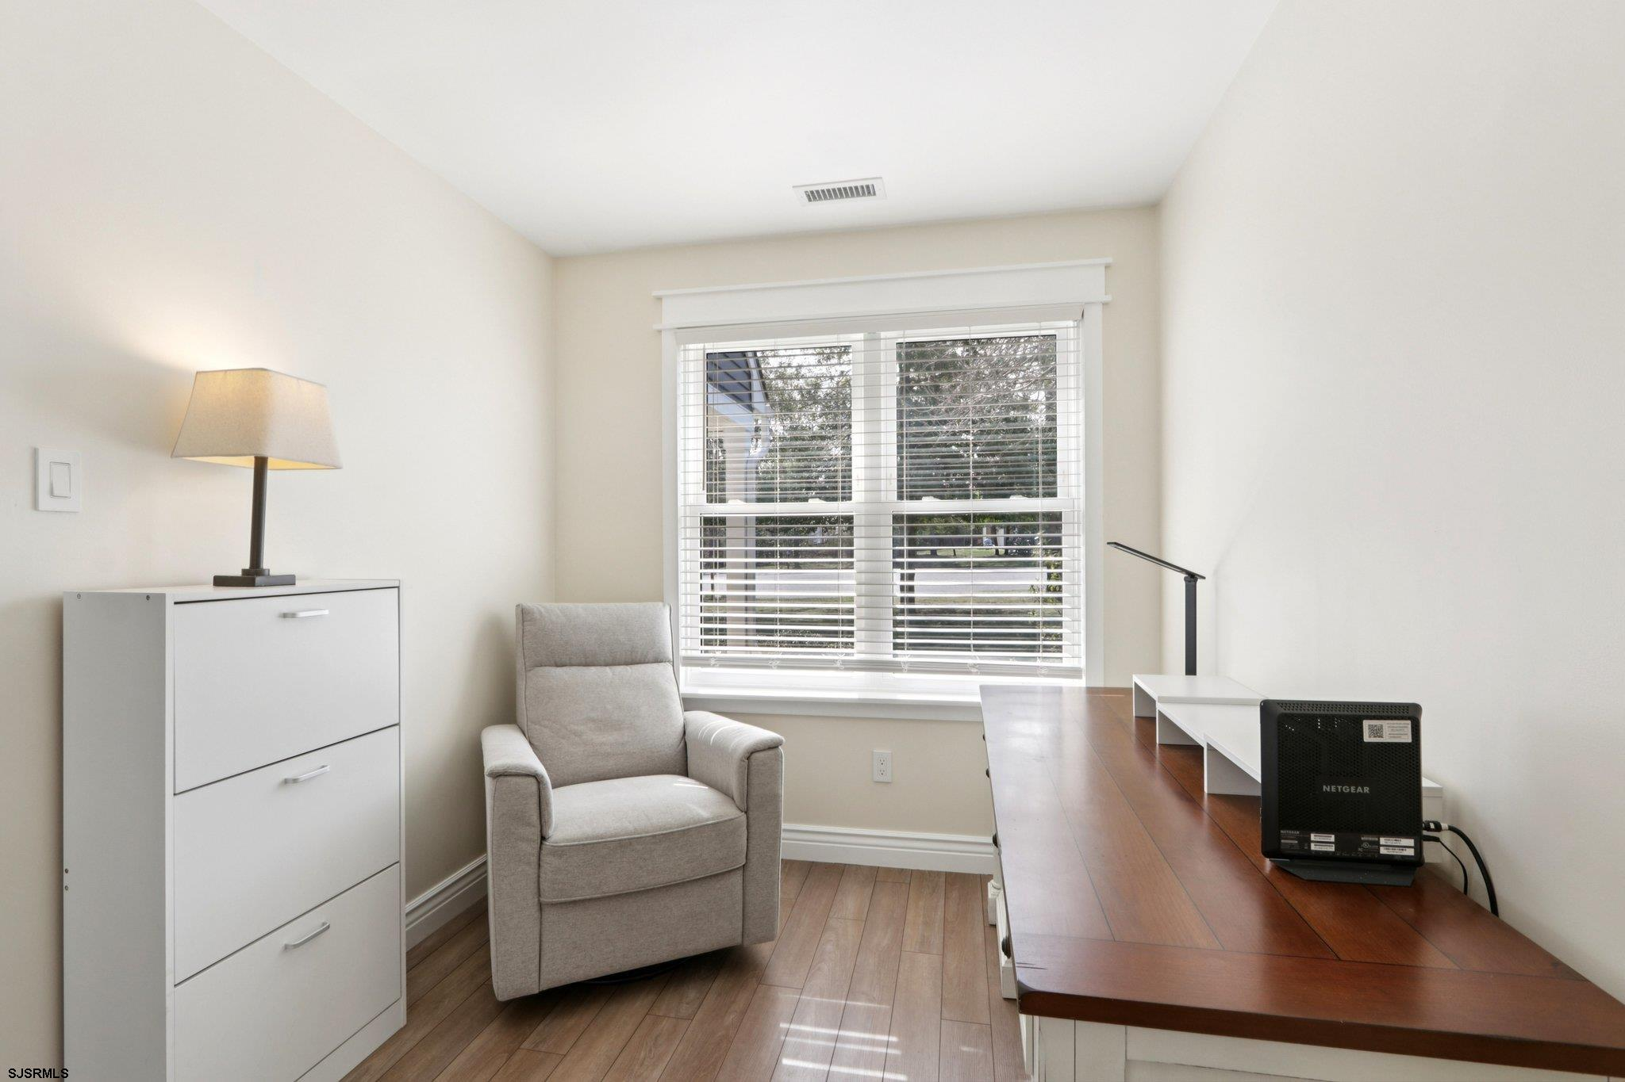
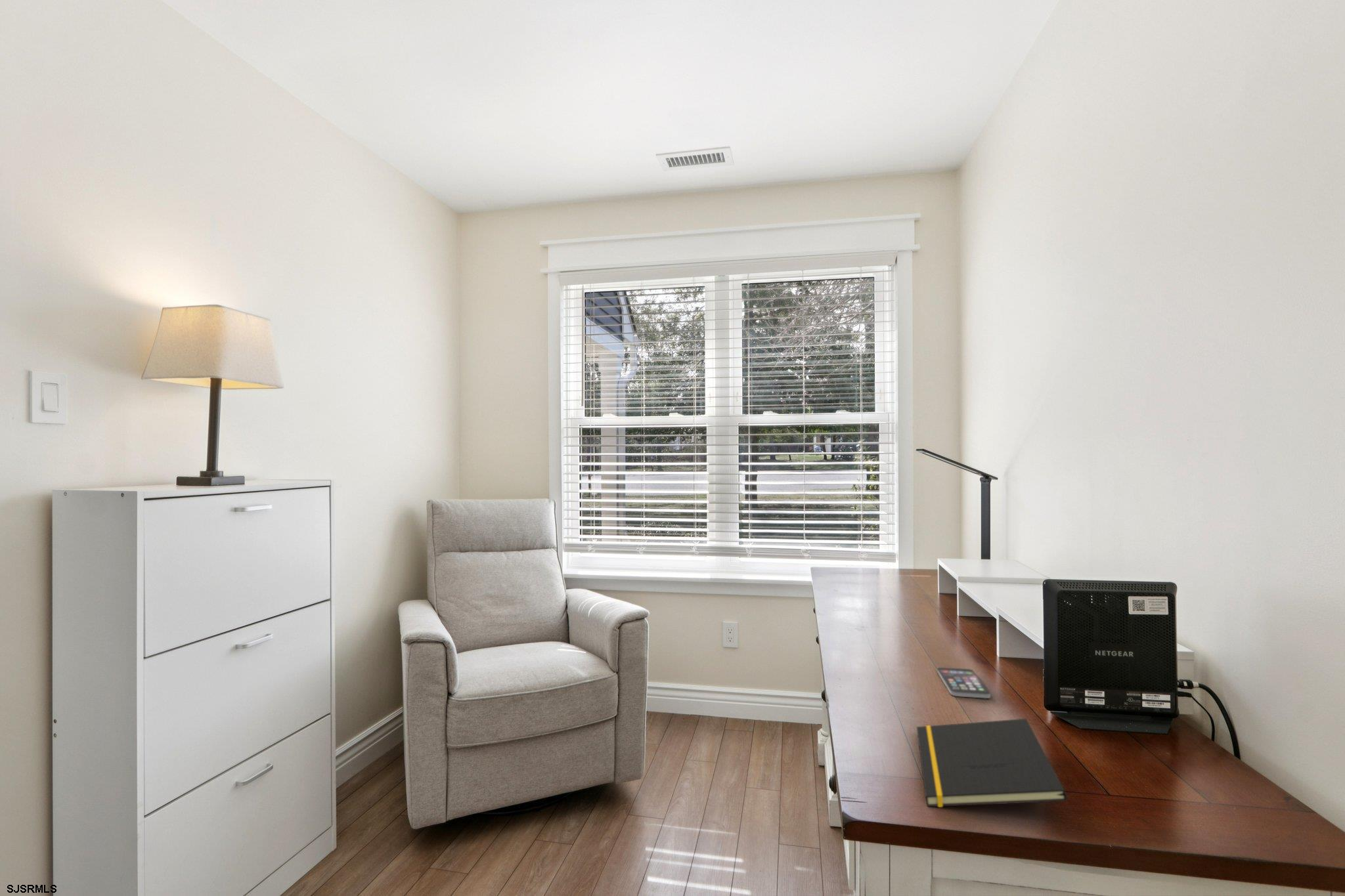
+ notepad (981, 759)
+ smartphone (962, 681)
